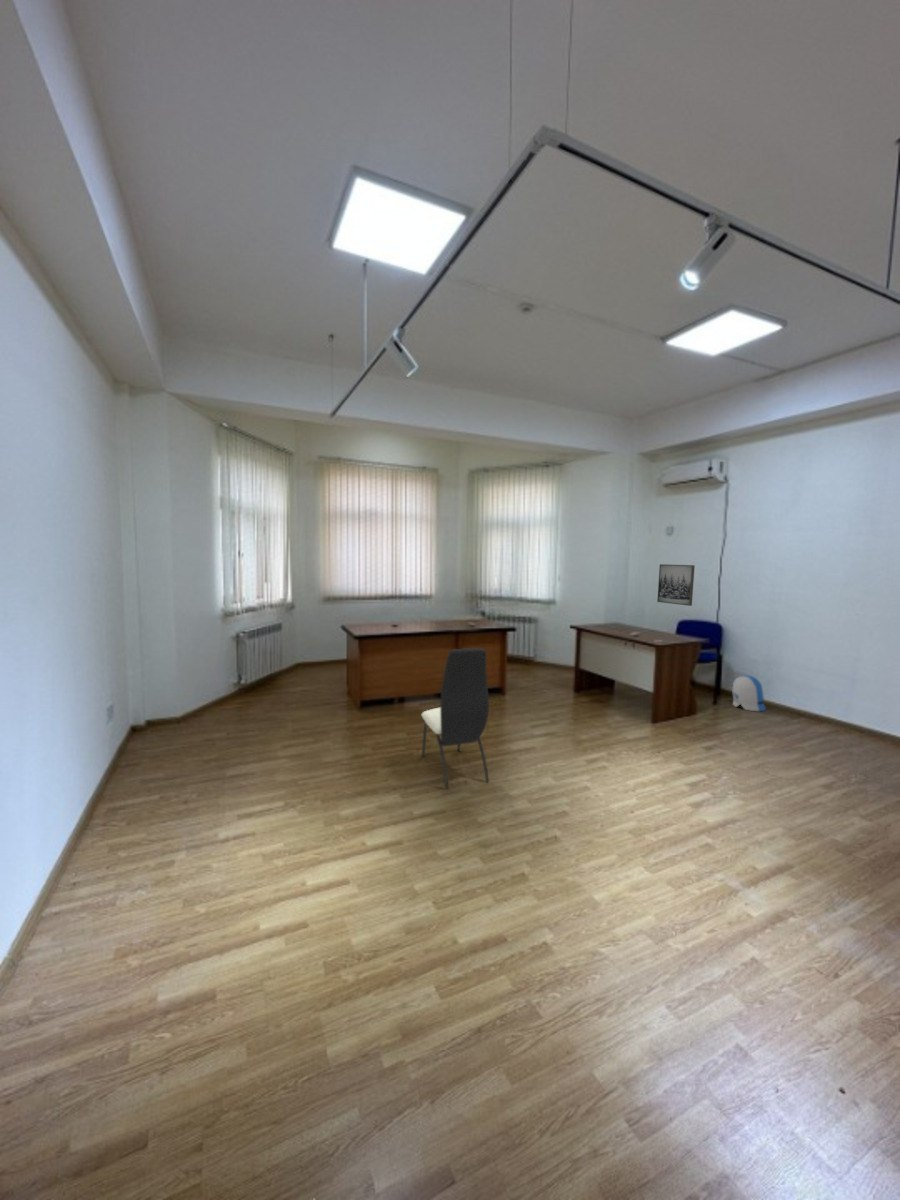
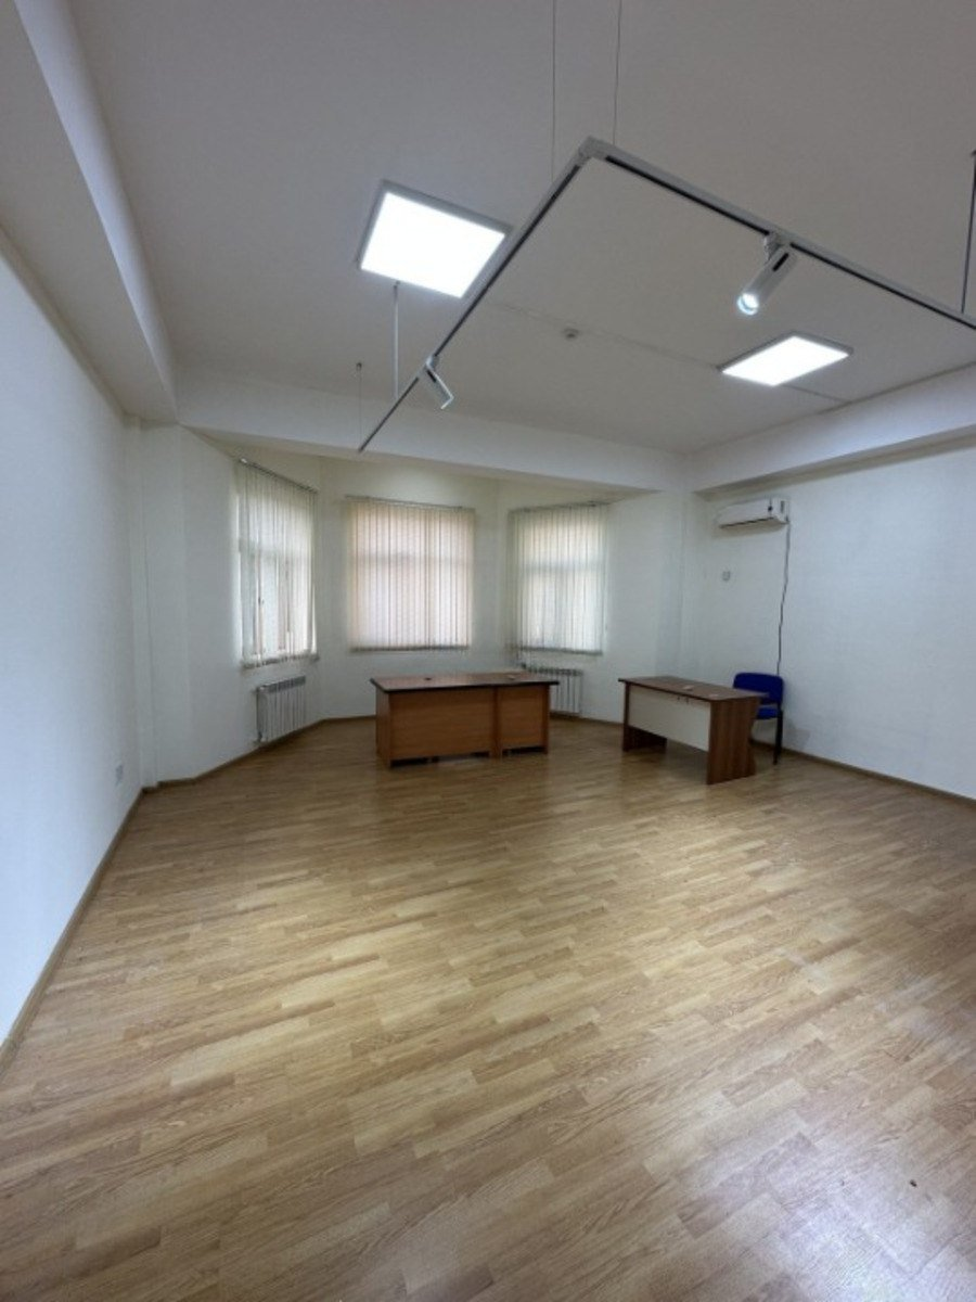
- sun visor (749, 691)
- wall art (675, 584)
- dining chair (455, 706)
